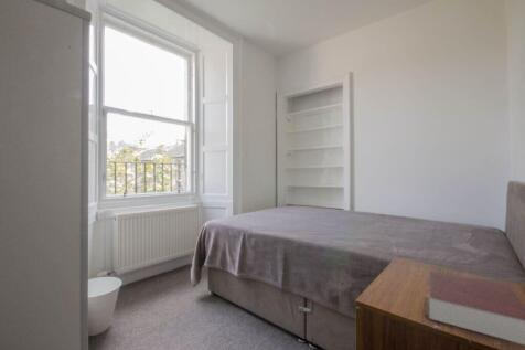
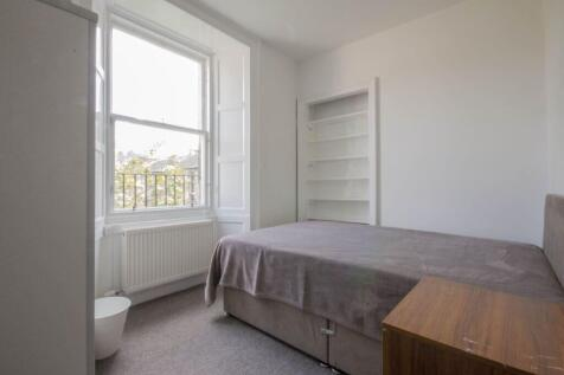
- book (469, 299)
